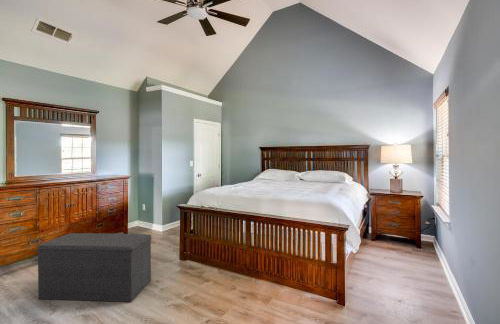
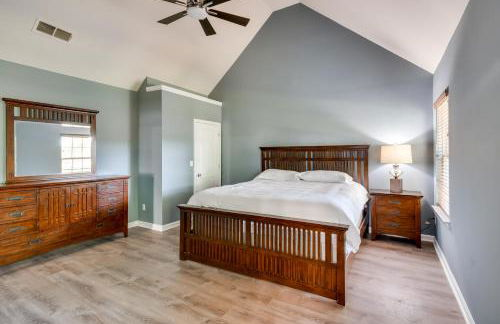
- bench (98, 264)
